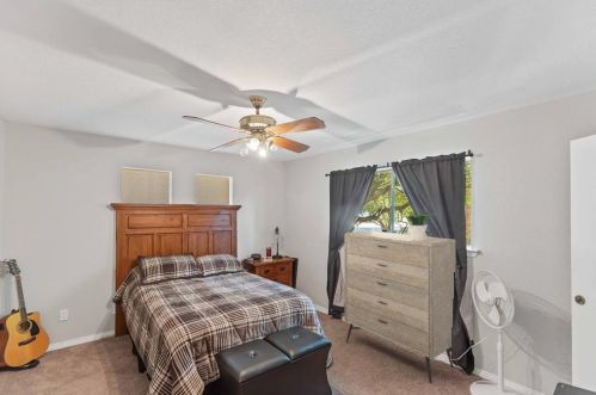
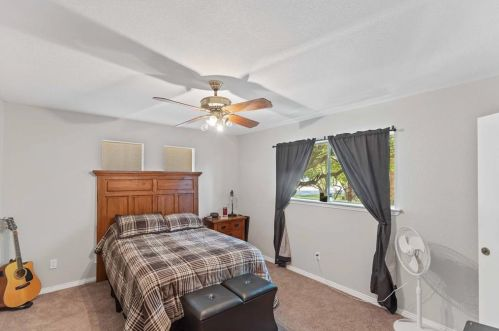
- dresser (395, 295)
- potted plant (419, 226)
